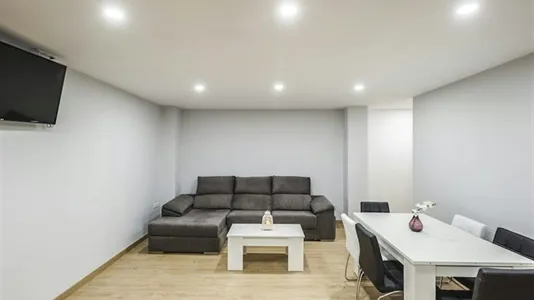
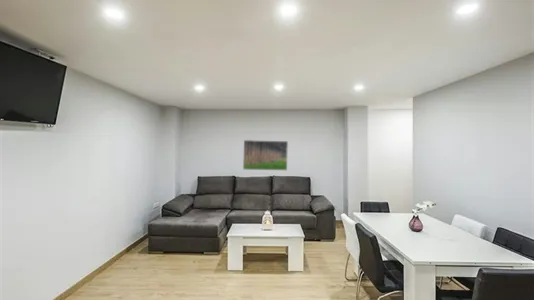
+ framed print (265, 155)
